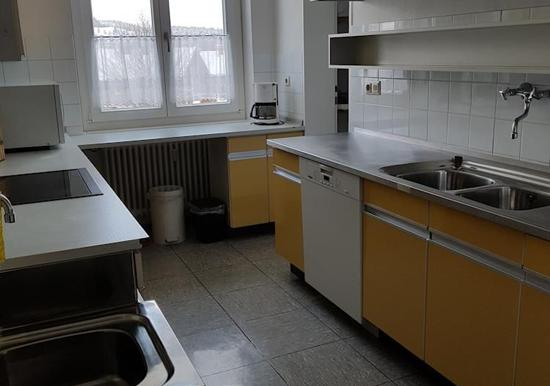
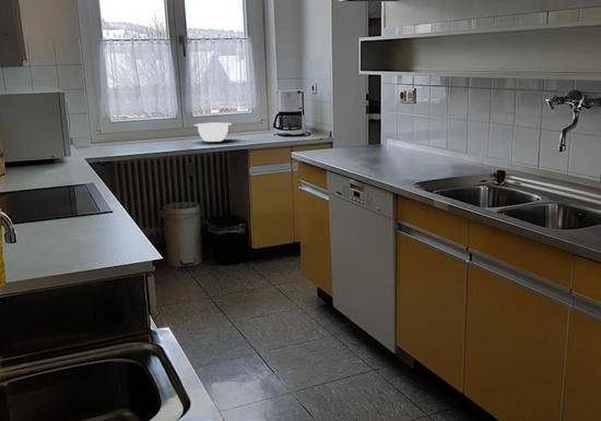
+ mixing bowl (213, 132)
